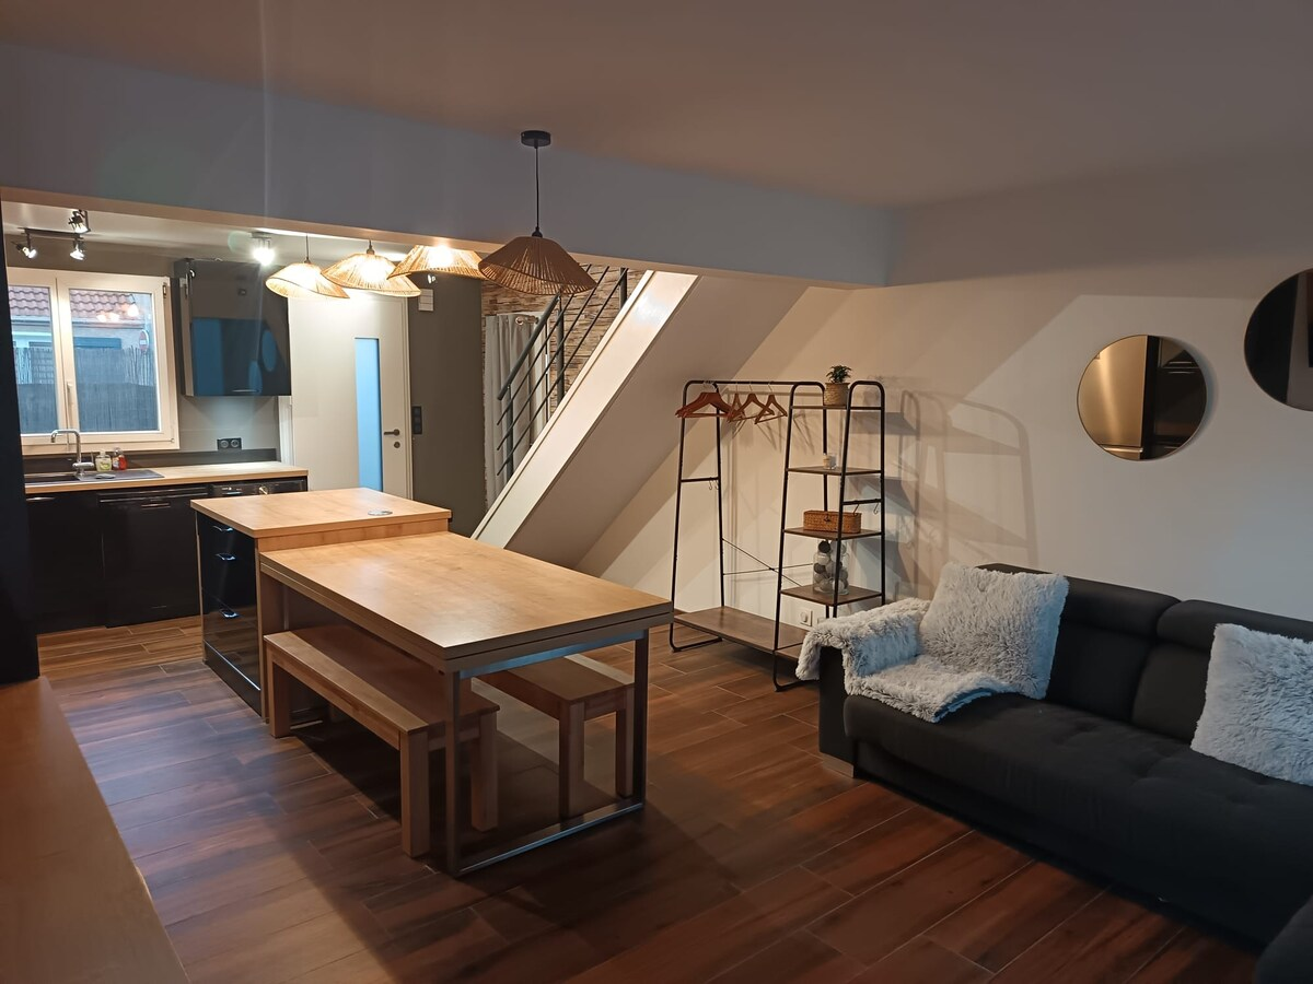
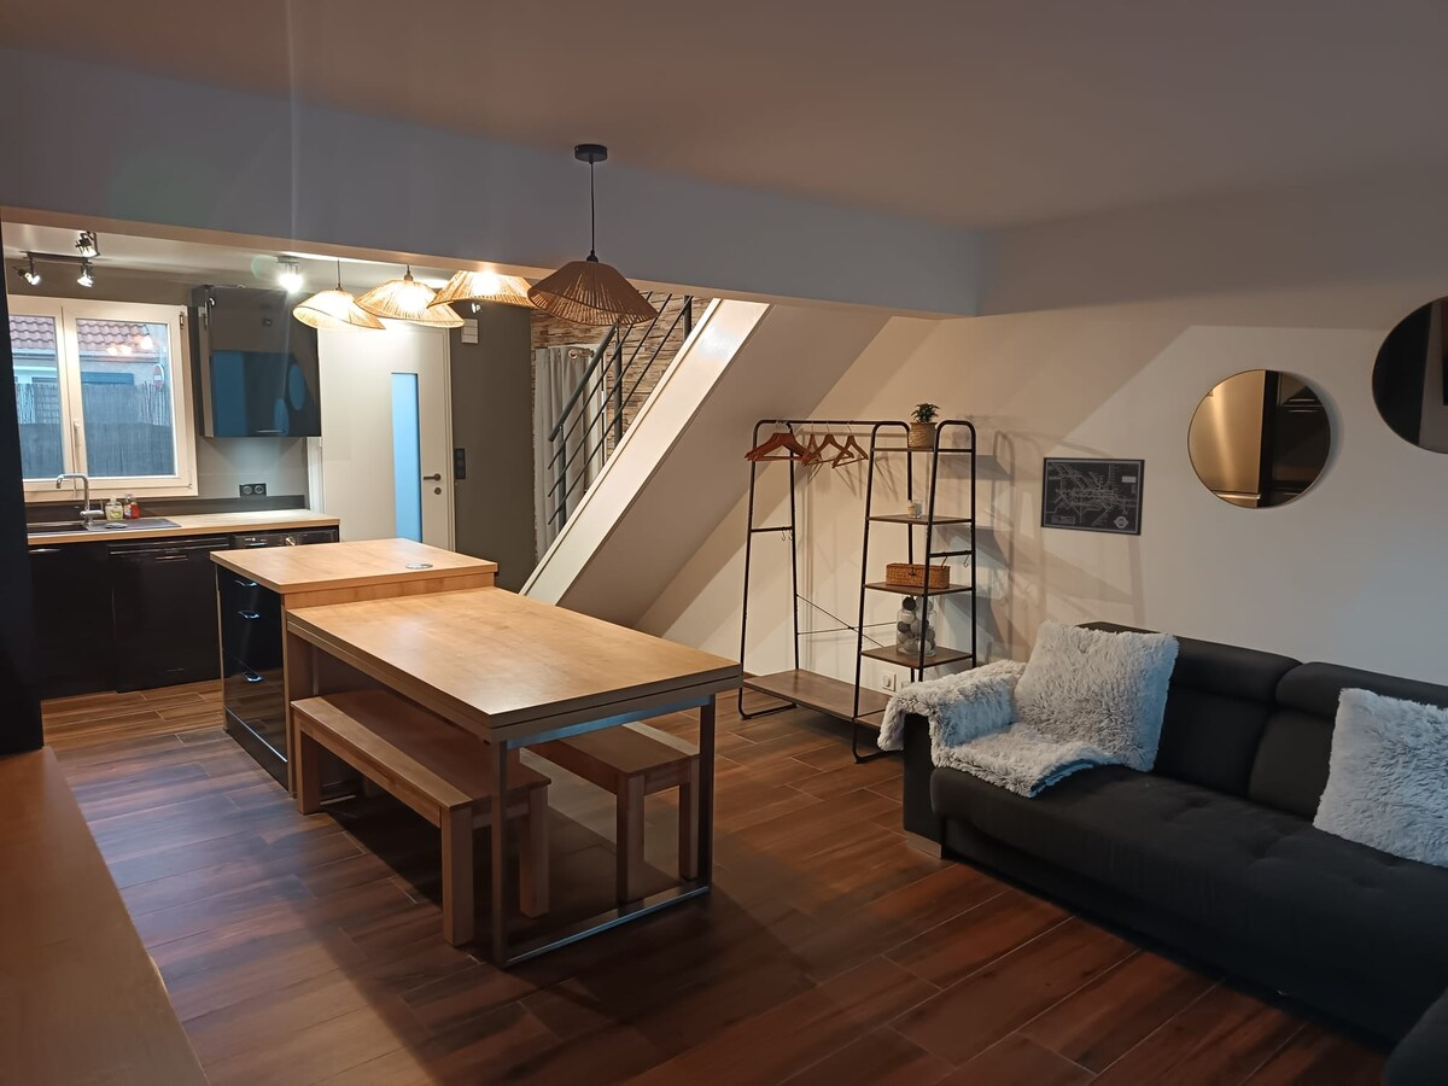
+ wall art (1090, 495)
